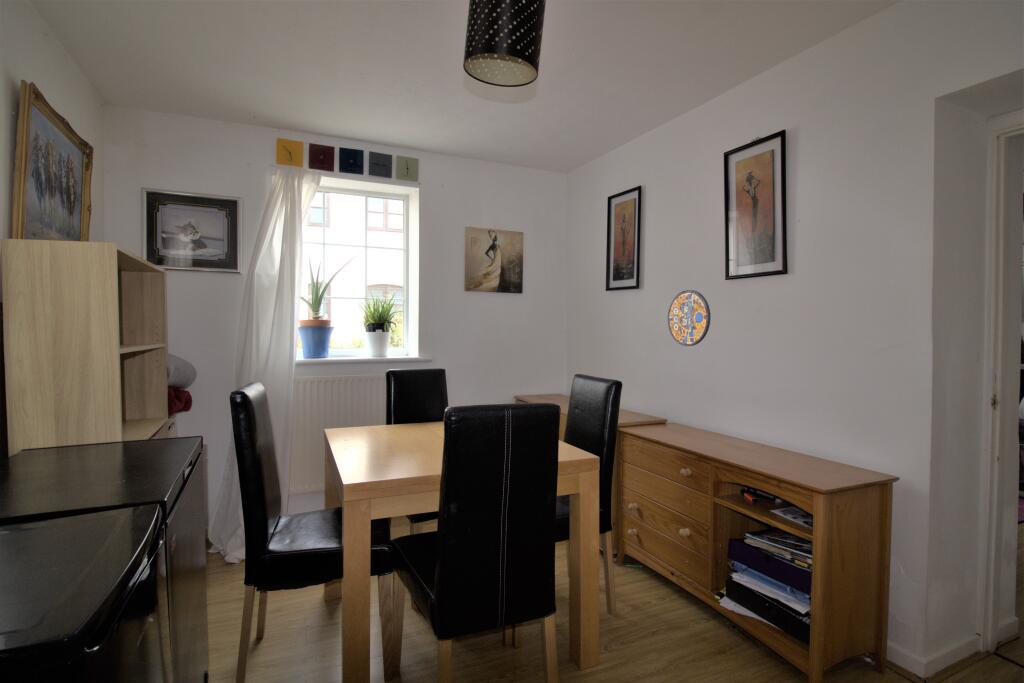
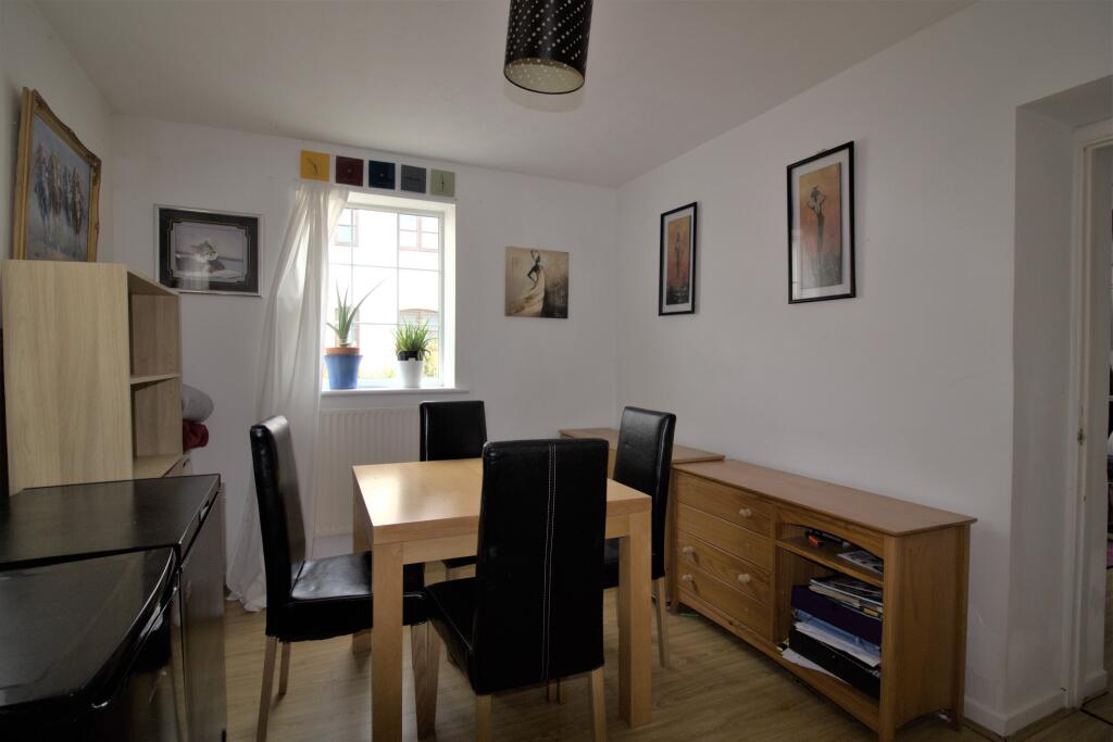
- manhole cover (688, 318)
